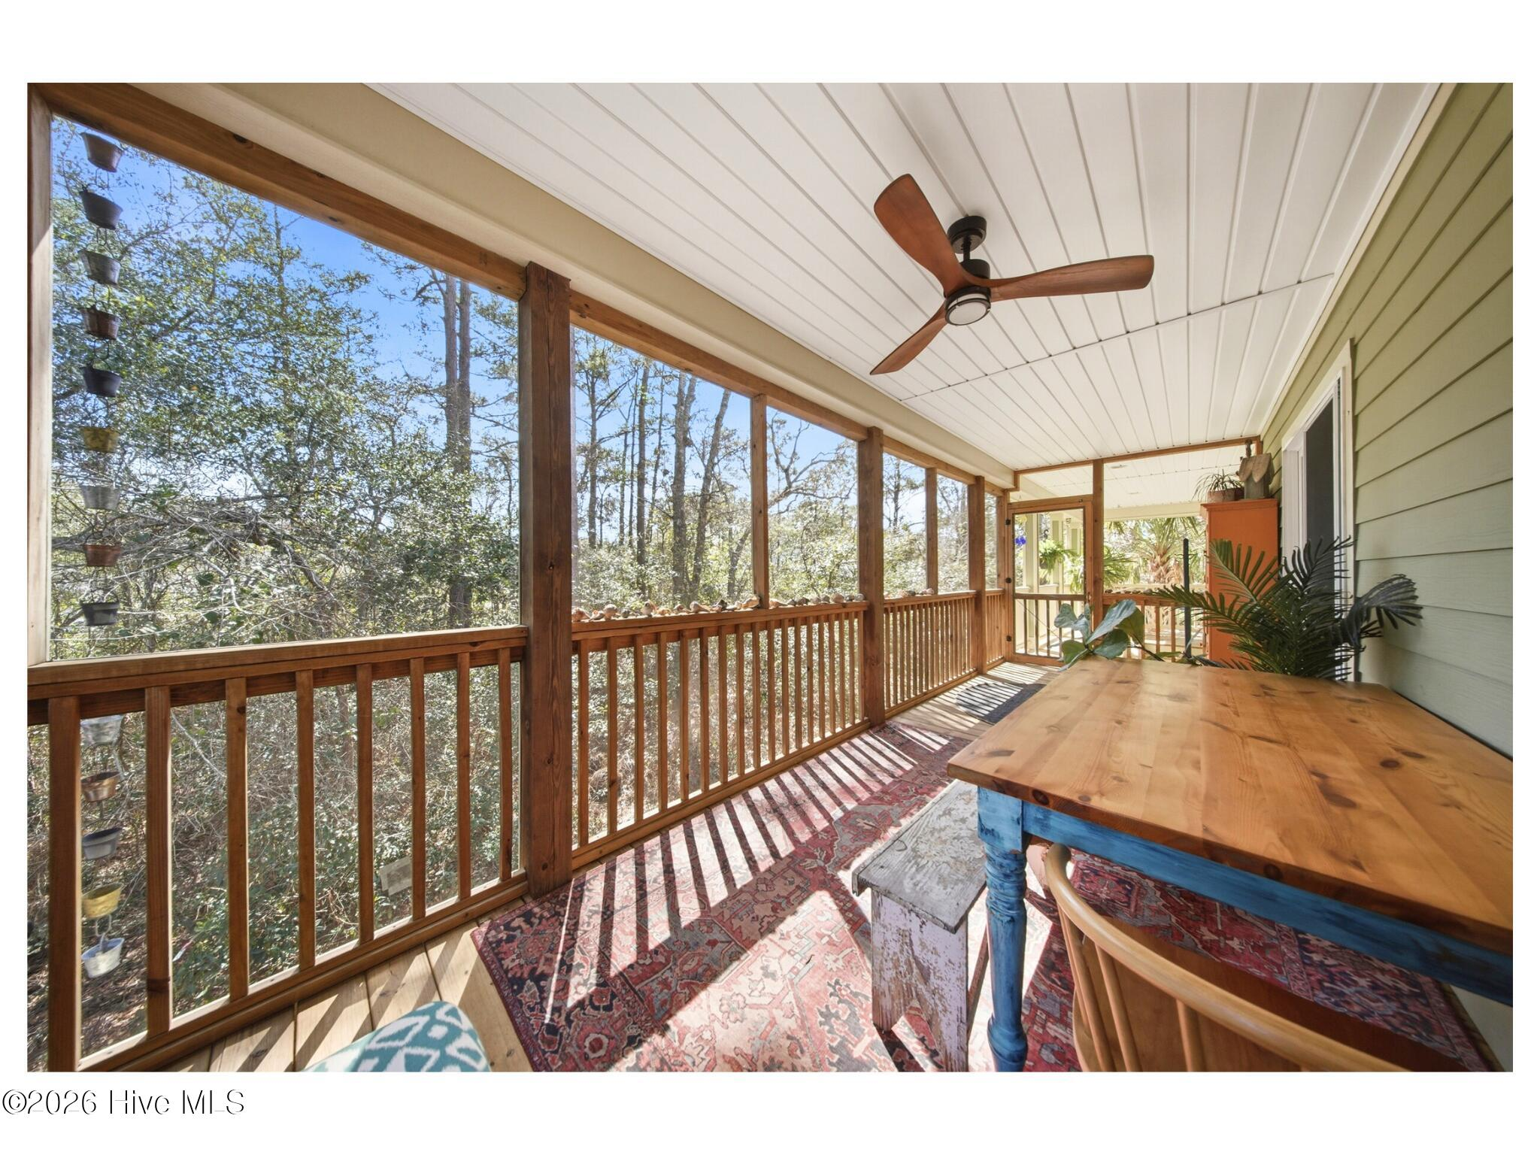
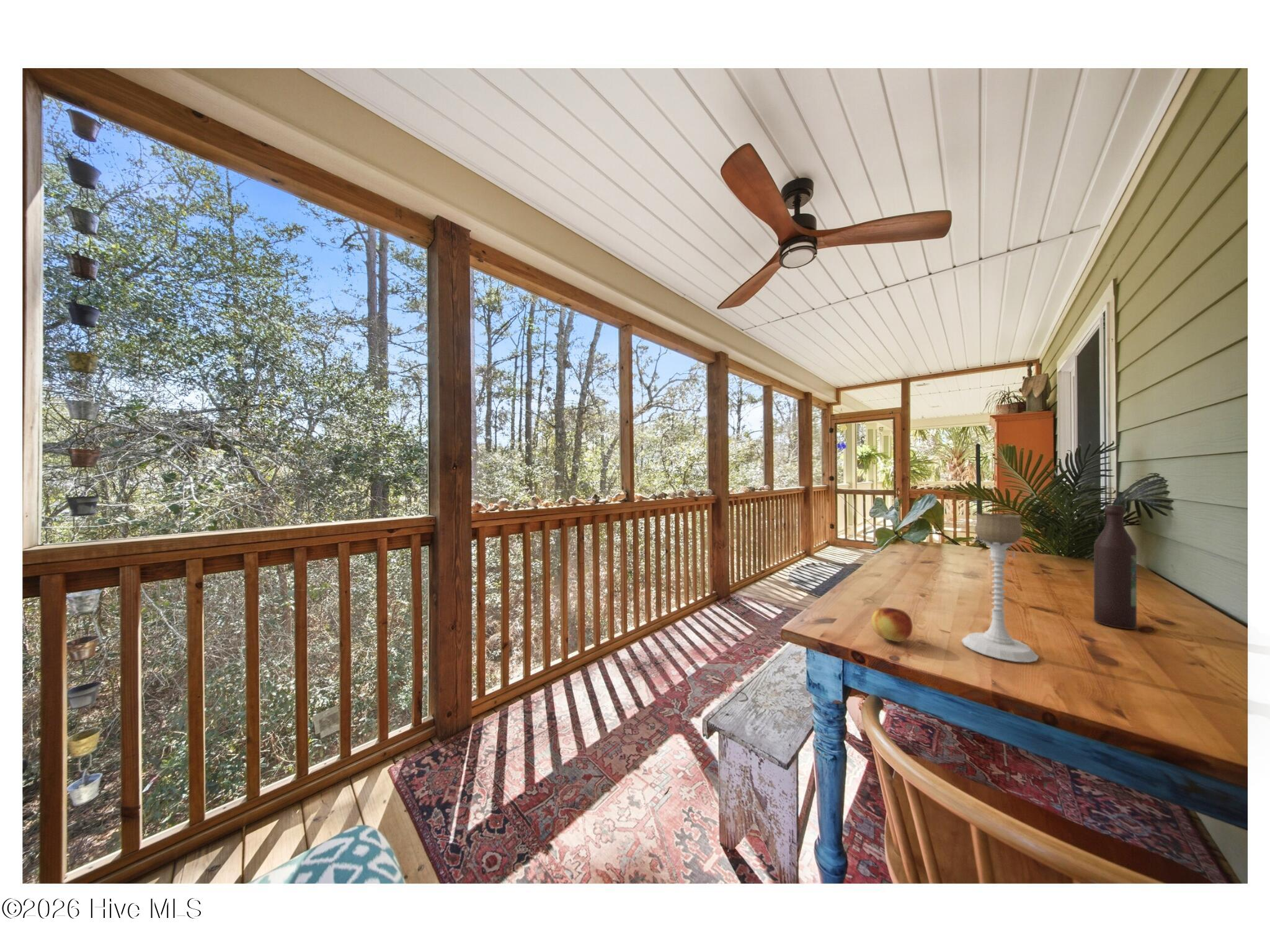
+ candle holder (998, 581)
+ fruit (891, 624)
+ wine bottle (1114, 565)
